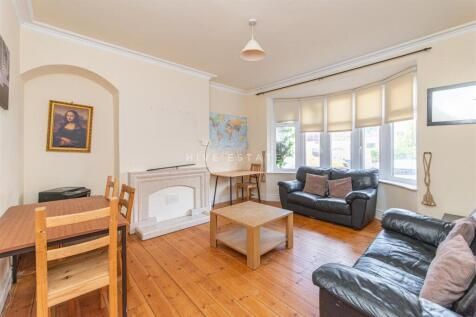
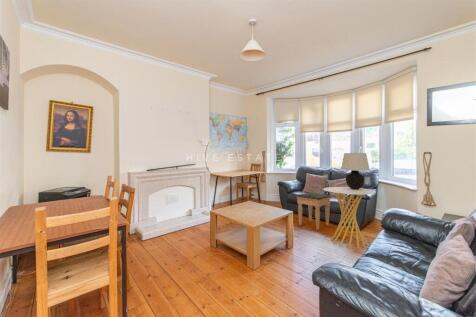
+ footstool (315, 209)
+ table lamp (354, 170)
+ side table (348, 216)
